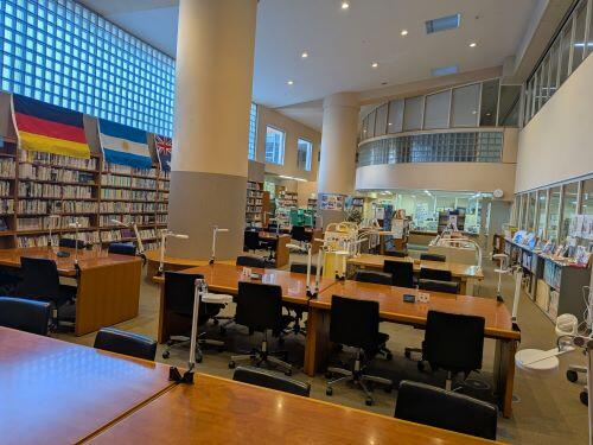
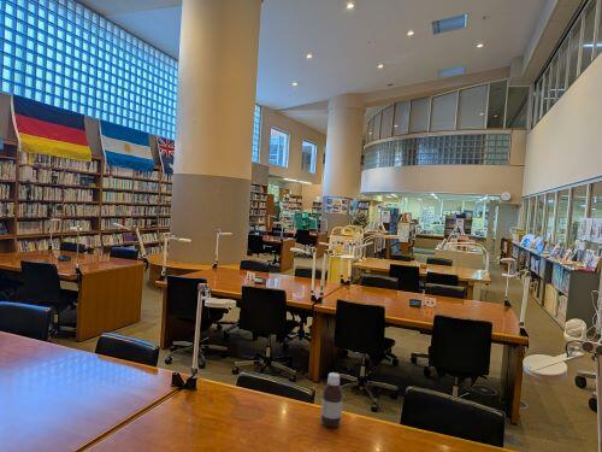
+ bottle (332, 399)
